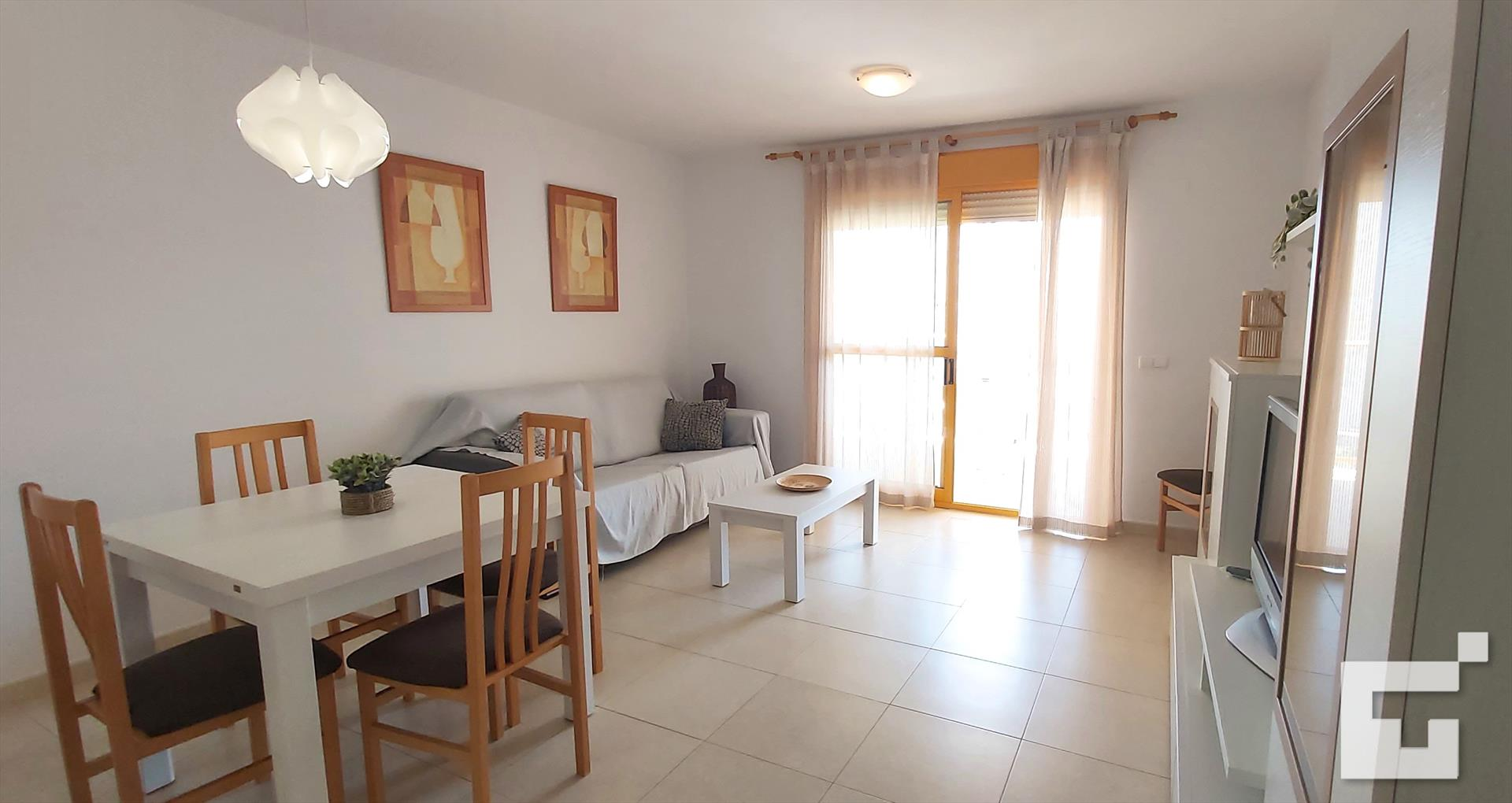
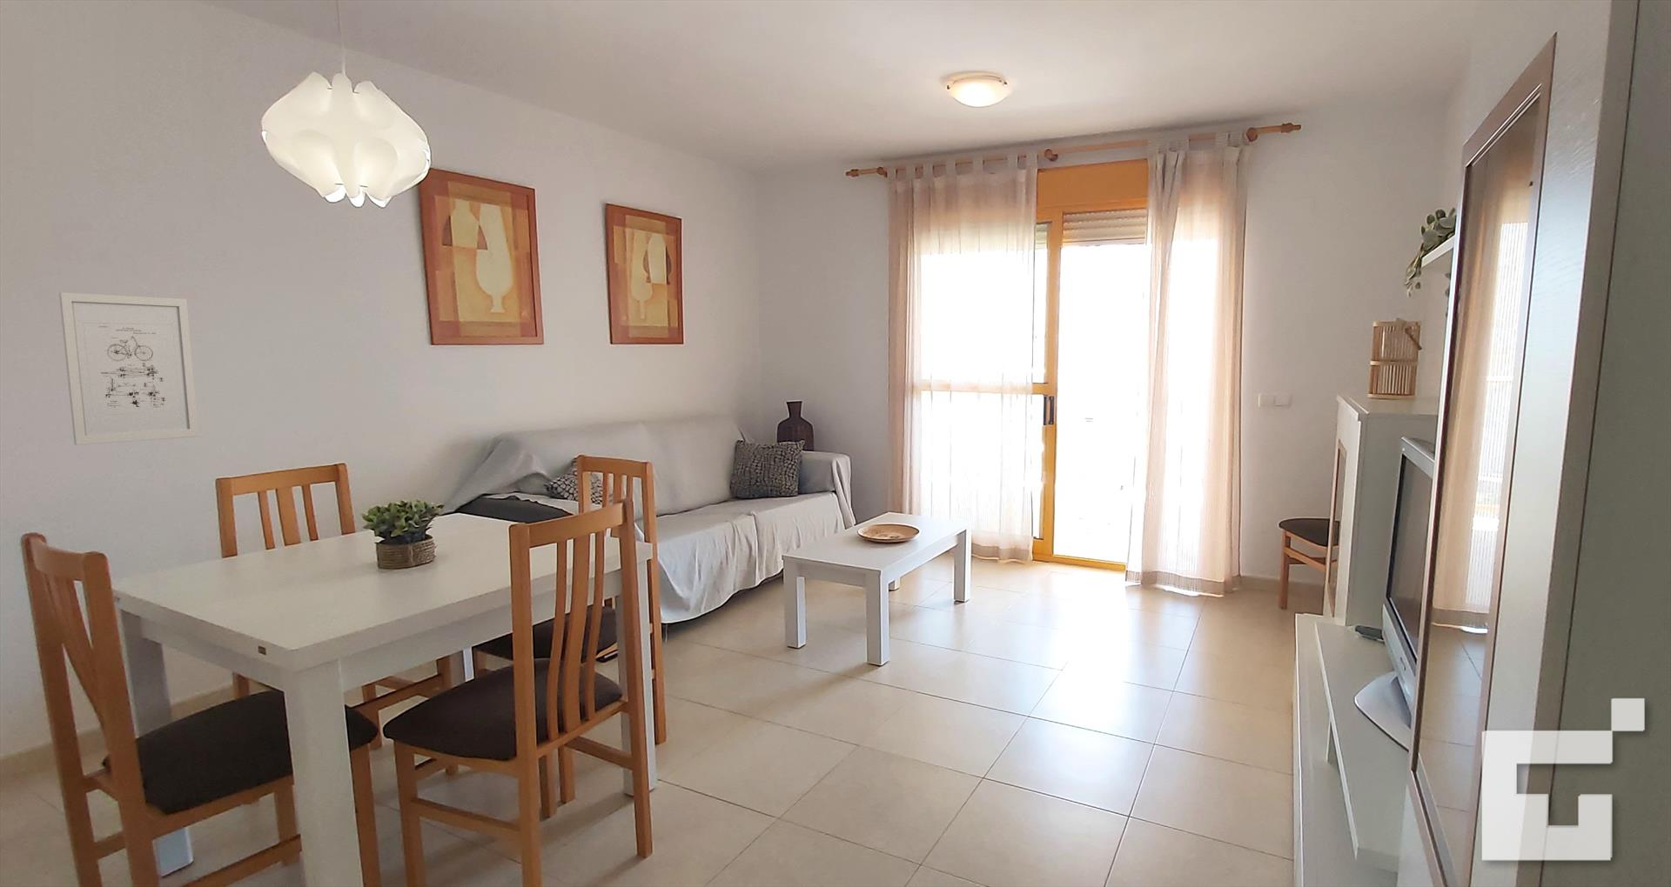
+ wall art (133, 369)
